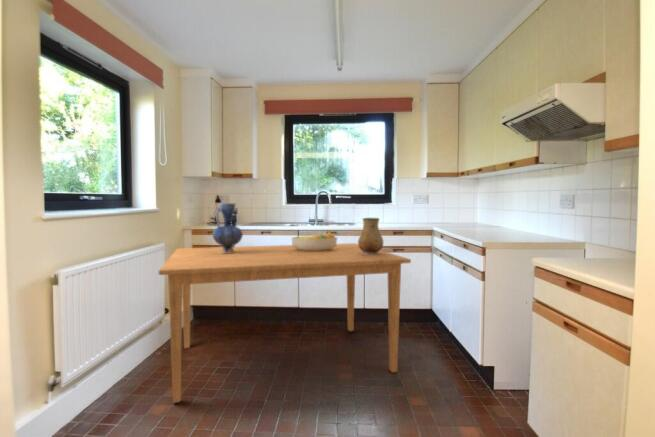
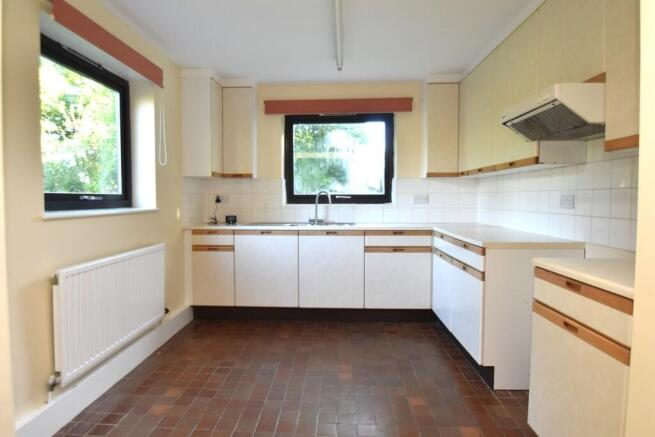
- dining table (282, 278)
- ceramic pitcher (370, 235)
- vase (227, 227)
- fruit bowl (314, 240)
